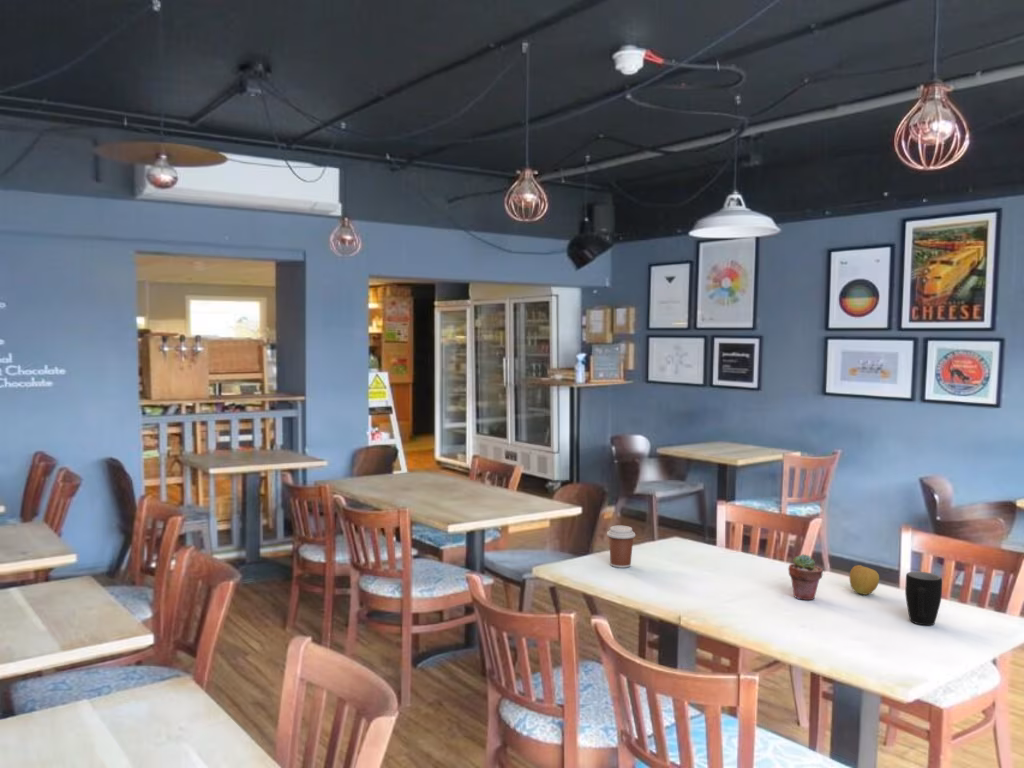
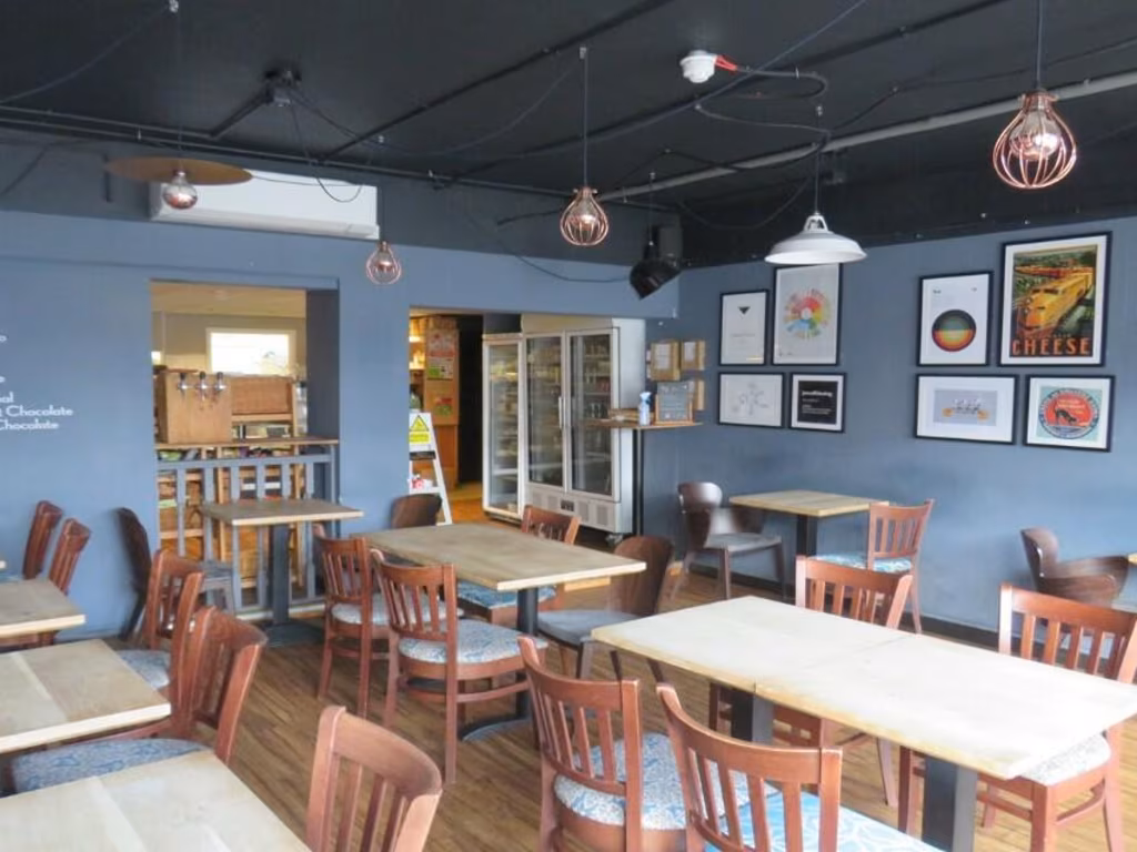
- apple (864, 579)
- coffee cup (620, 546)
- potted succulent (805, 575)
- mug (922, 600)
